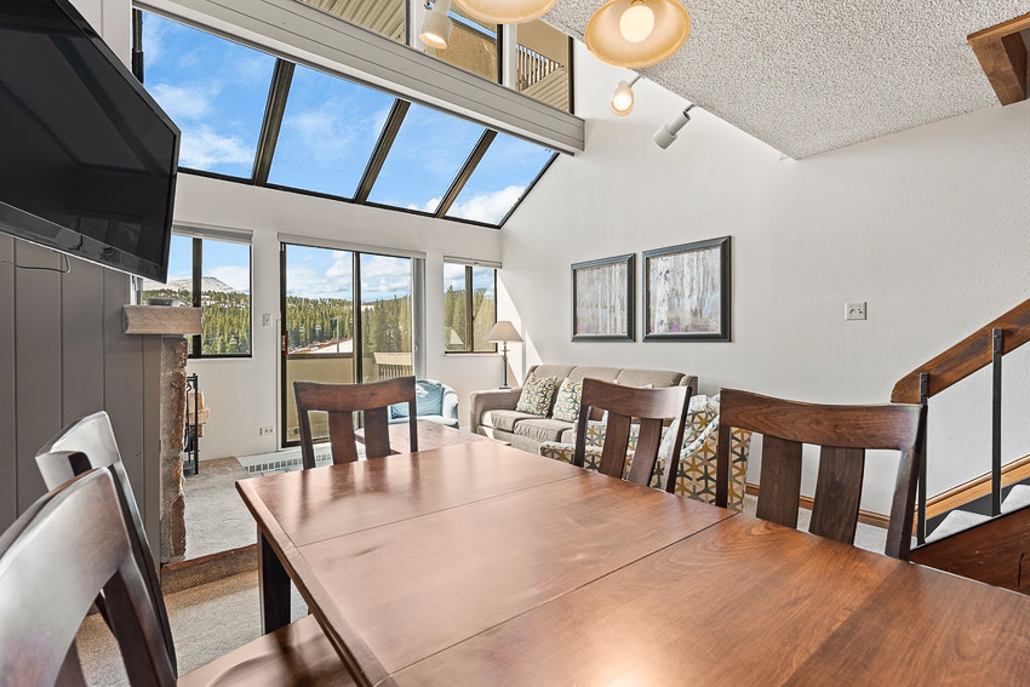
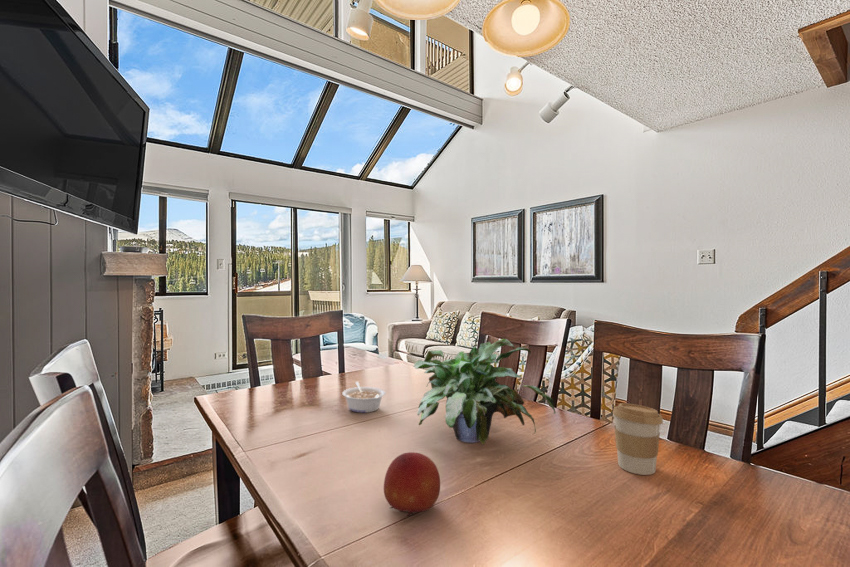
+ fruit (412, 480)
+ potted plant (473, 387)
+ coffee cup (636, 436)
+ legume (362, 398)
